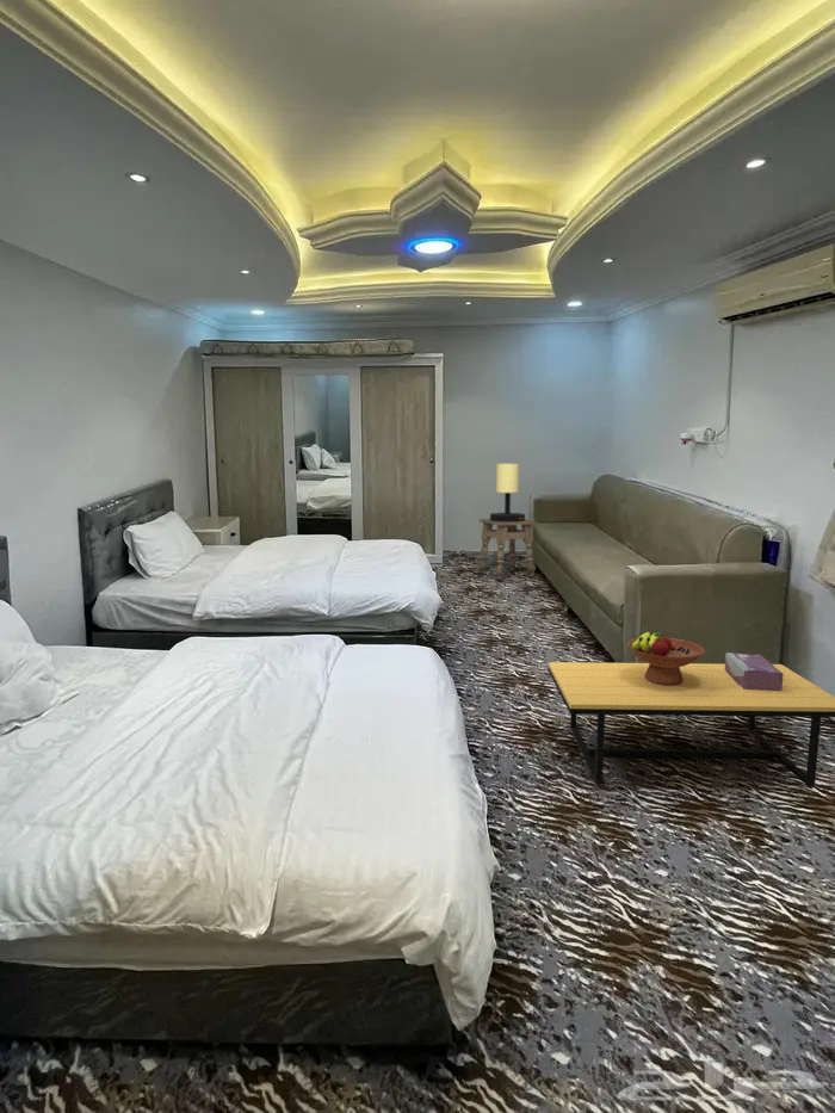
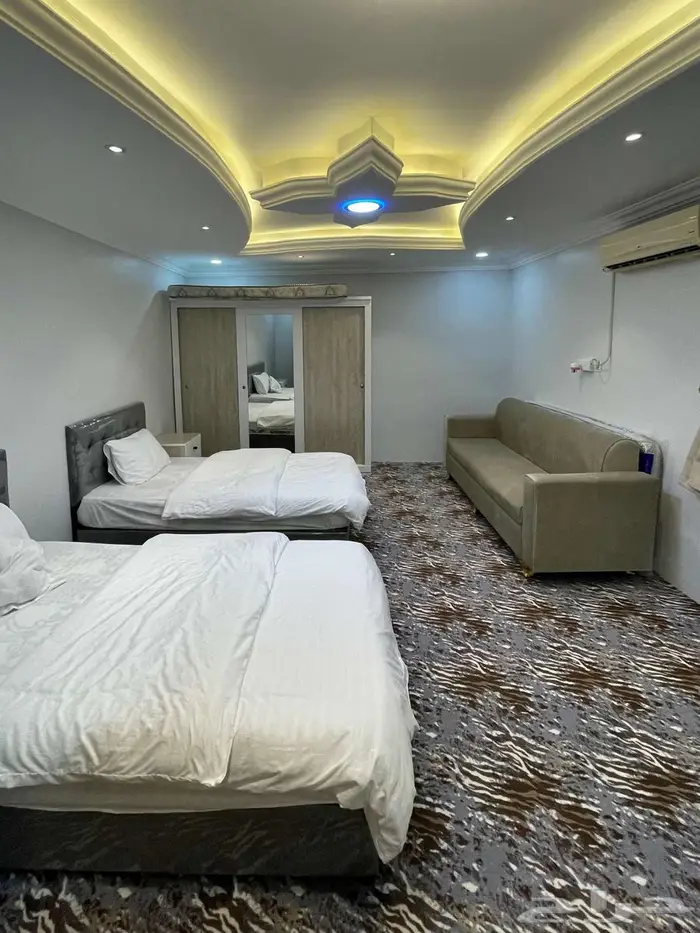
- tissue box (752, 670)
- coffee table (682, 715)
- table lamp (507, 491)
- side table (503, 548)
- fruit bowl (664, 656)
